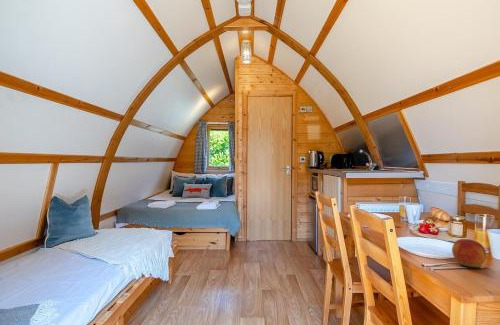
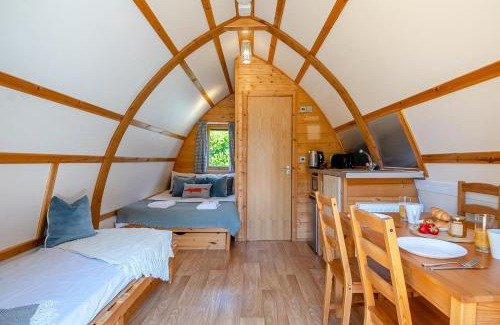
- apple (468, 252)
